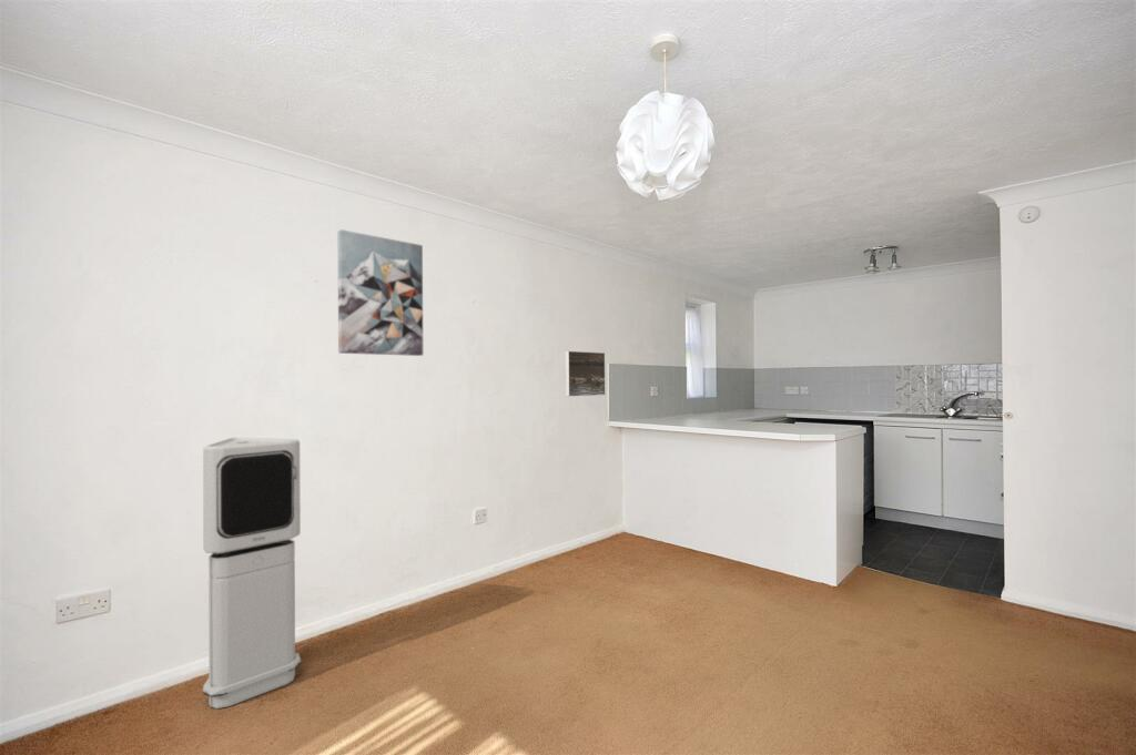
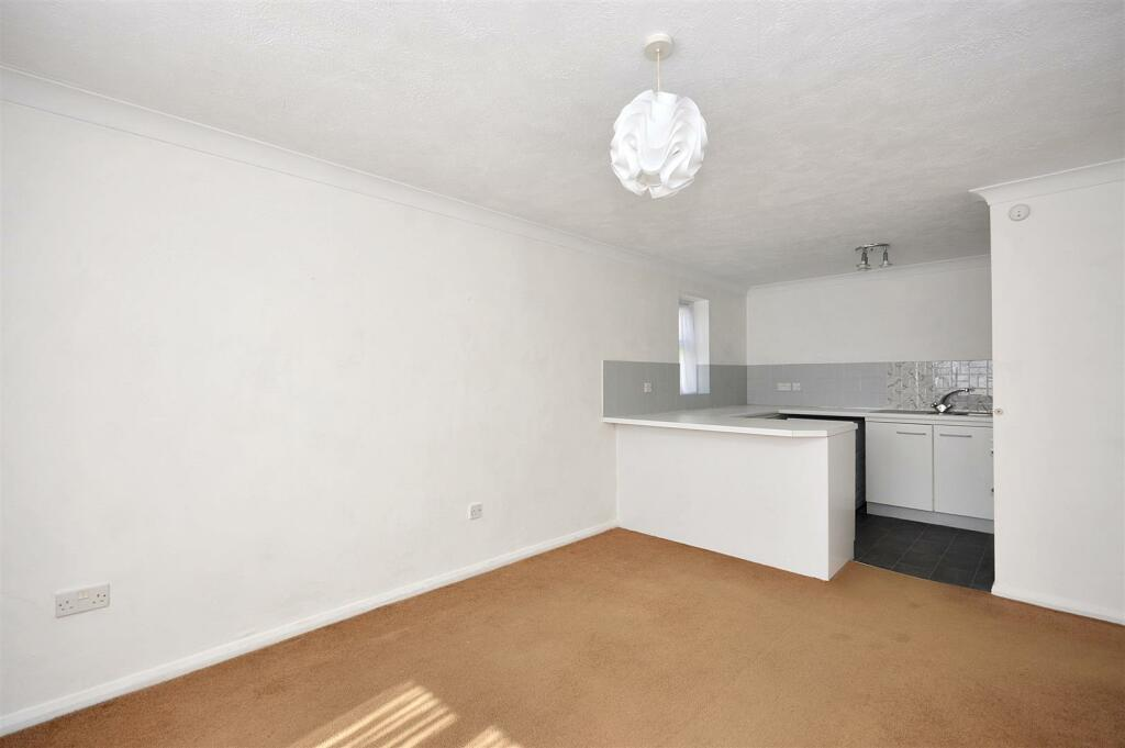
- wall art (382, 296)
- air purifier (245, 560)
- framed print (586, 374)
